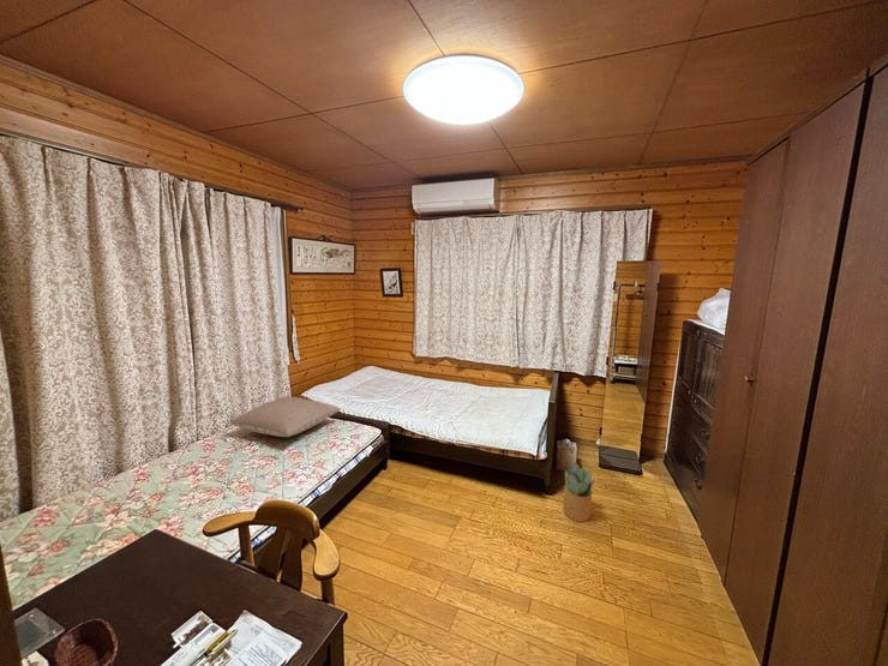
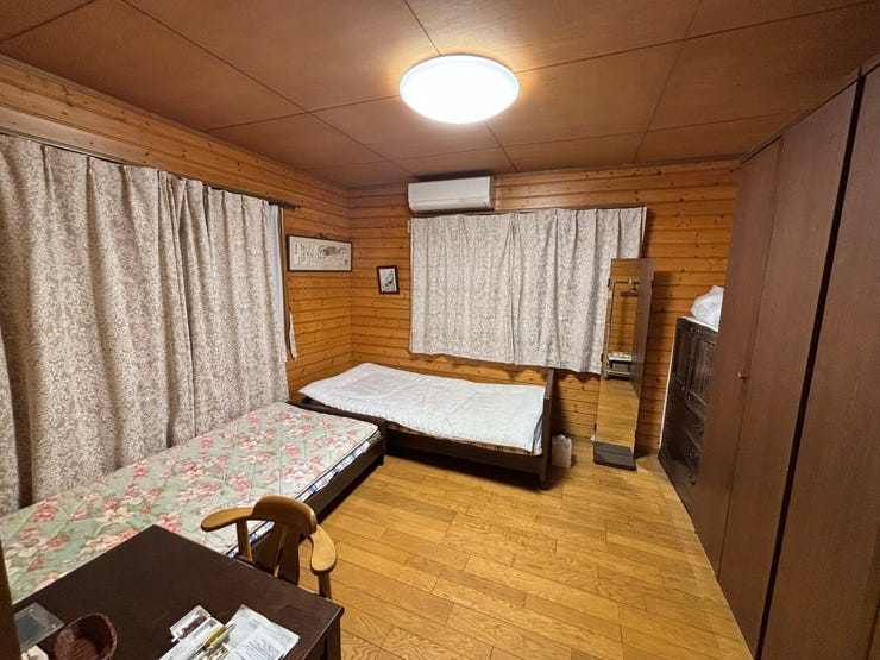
- pillow (288, 415)
- potted plant (577, 492)
